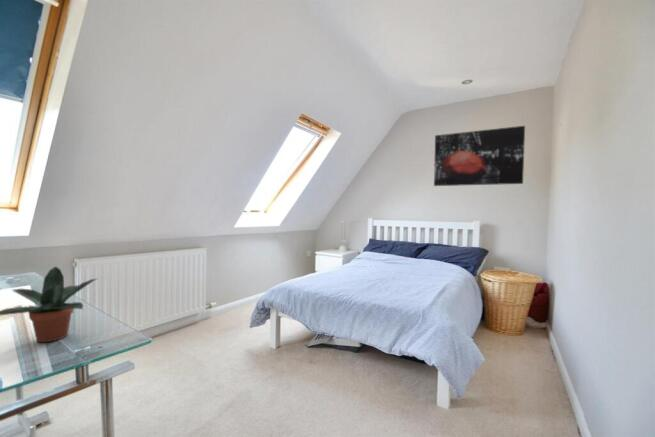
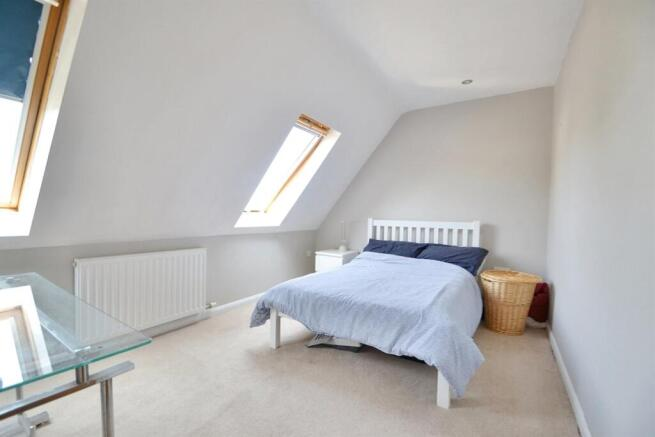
- potted plant (50, 304)
- wall art (476, 158)
